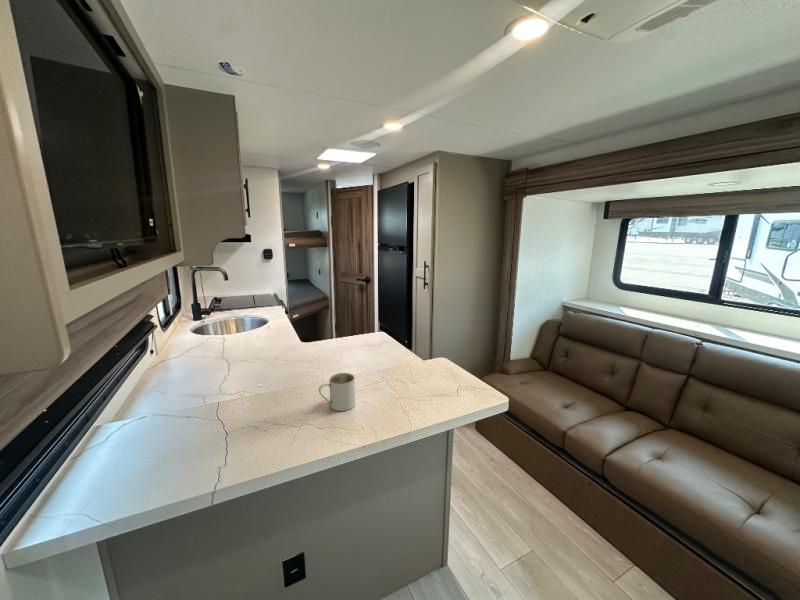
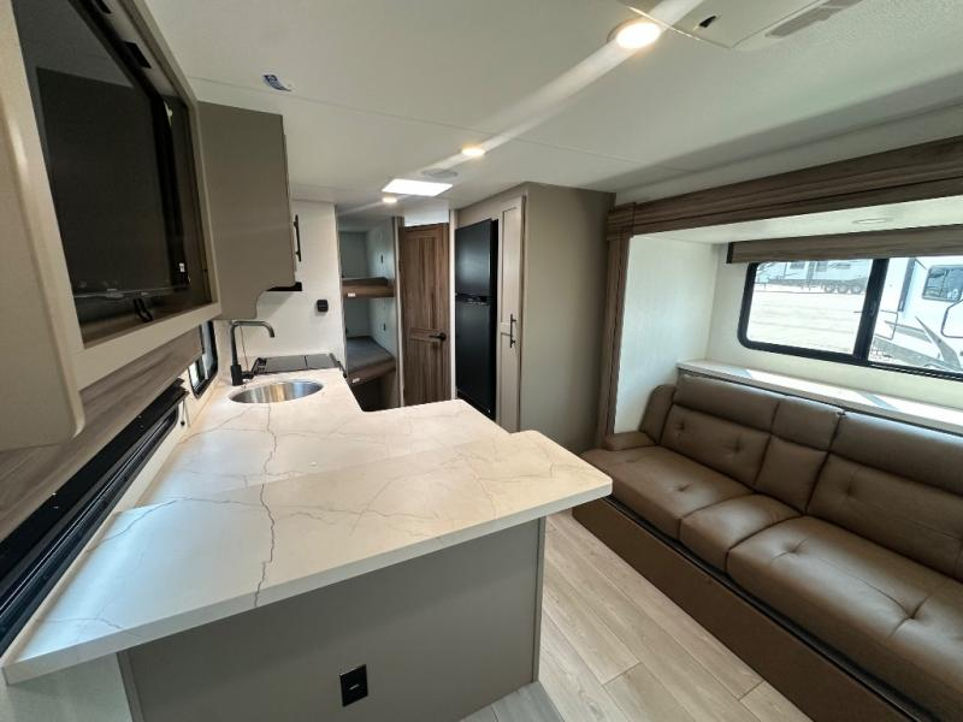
- mug (337, 392)
